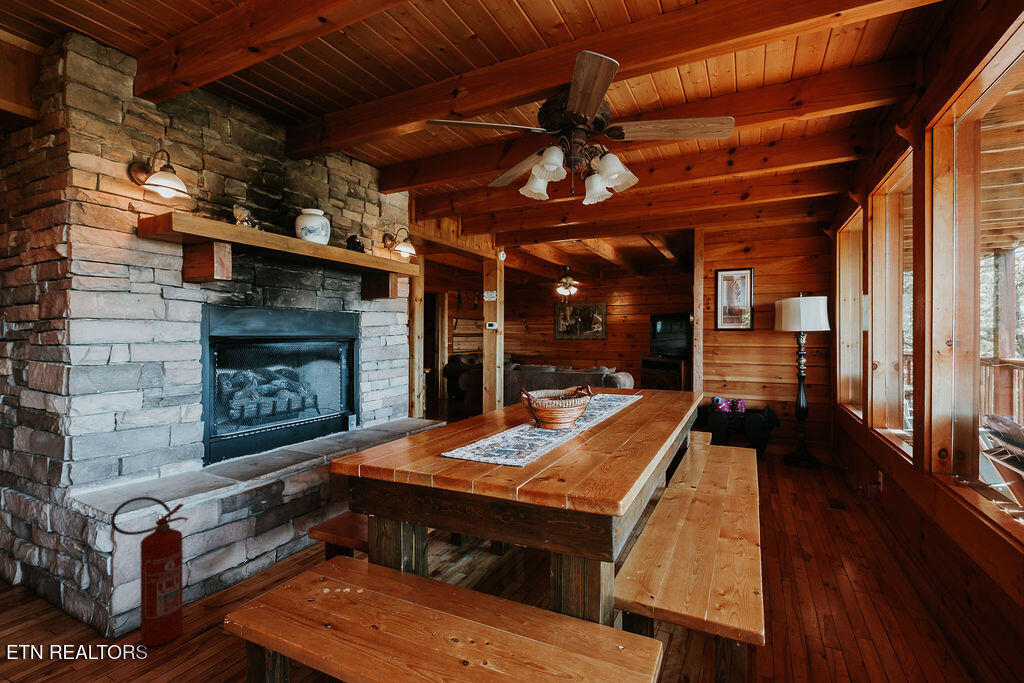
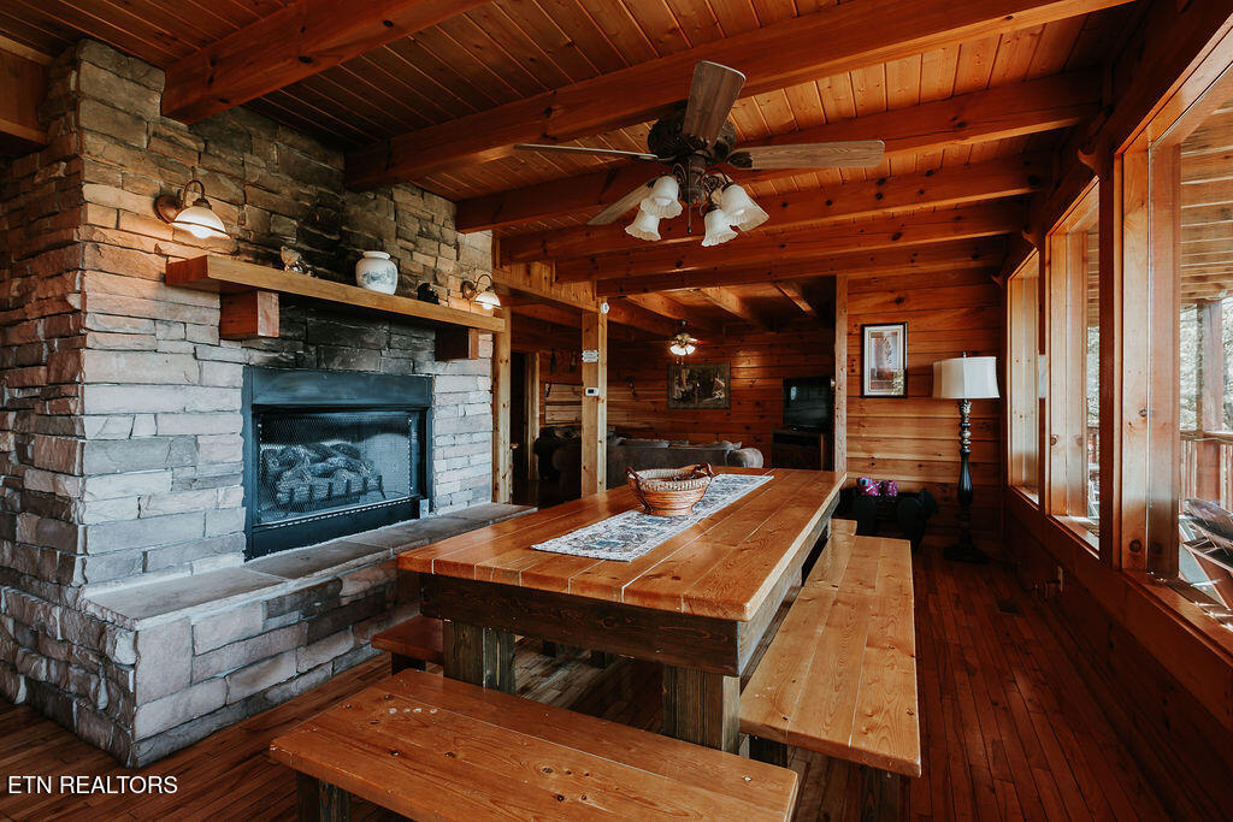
- fire extinguisher (151, 567)
